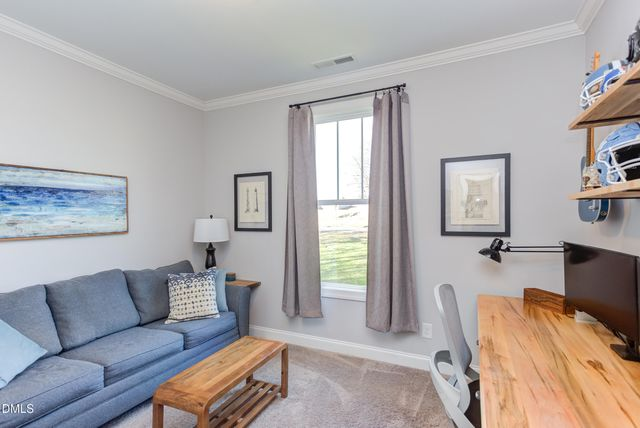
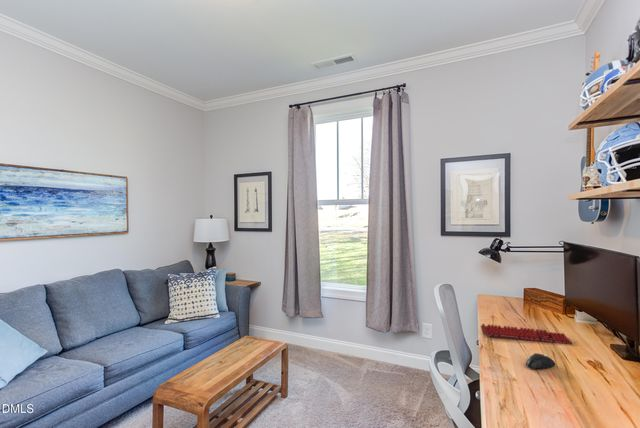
+ mouse (539, 360)
+ keyboard (523, 333)
